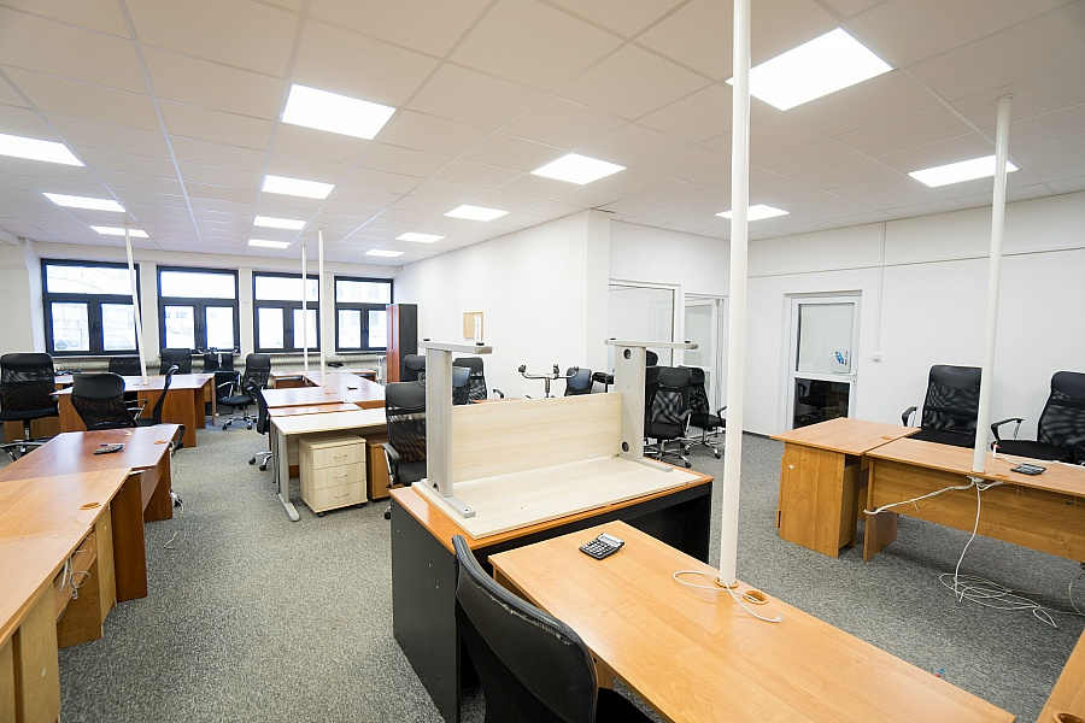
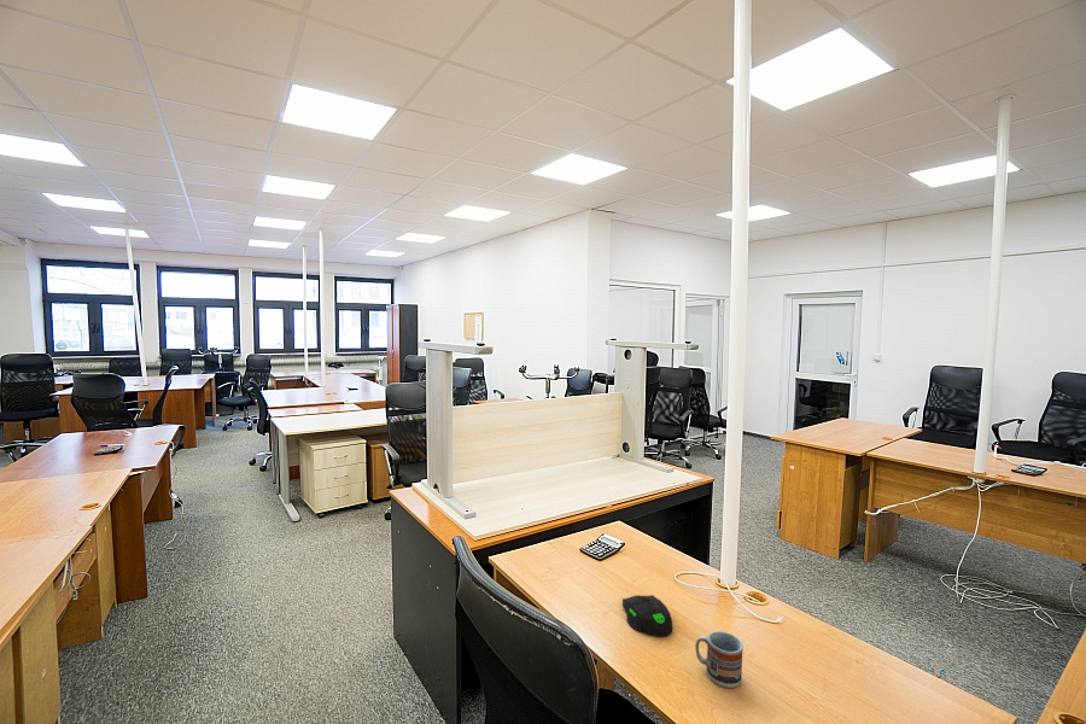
+ cup (718, 655)
+ computer mouse (646, 609)
